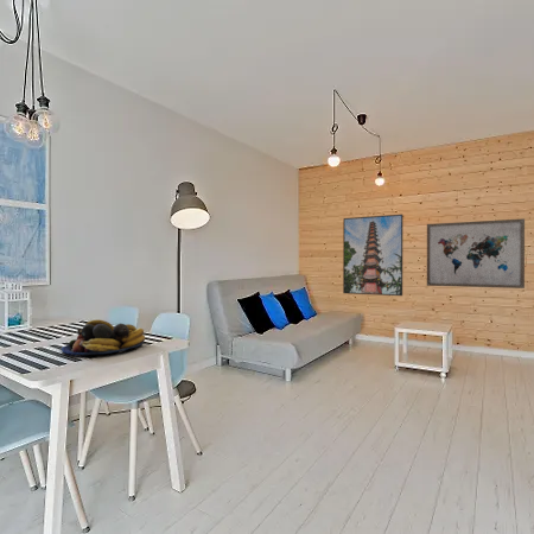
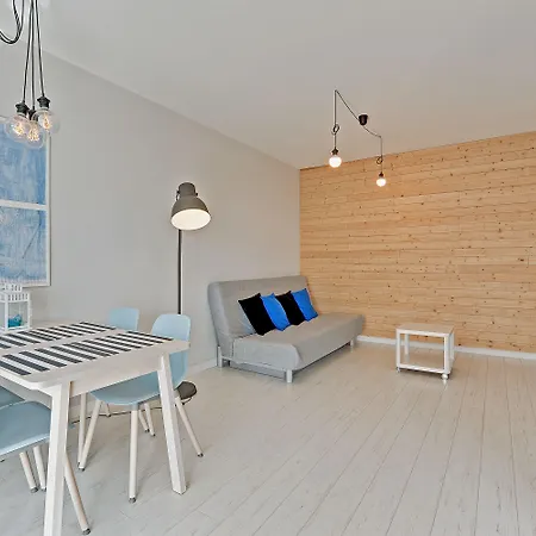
- fruit bowl (103, 332)
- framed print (371, 255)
- wall art (472, 254)
